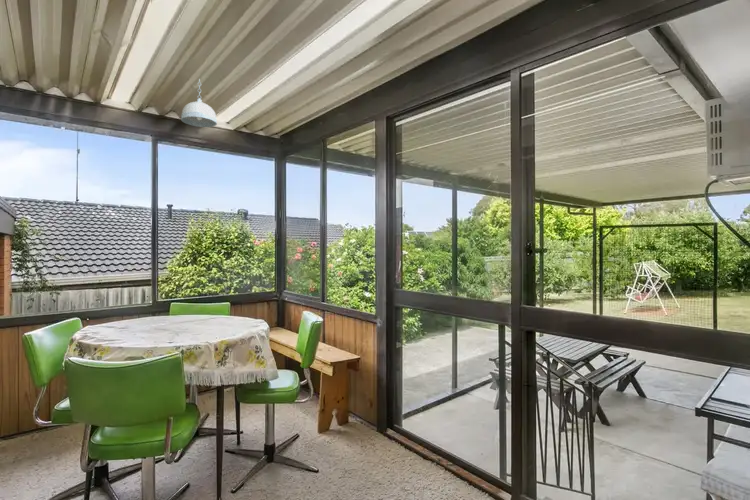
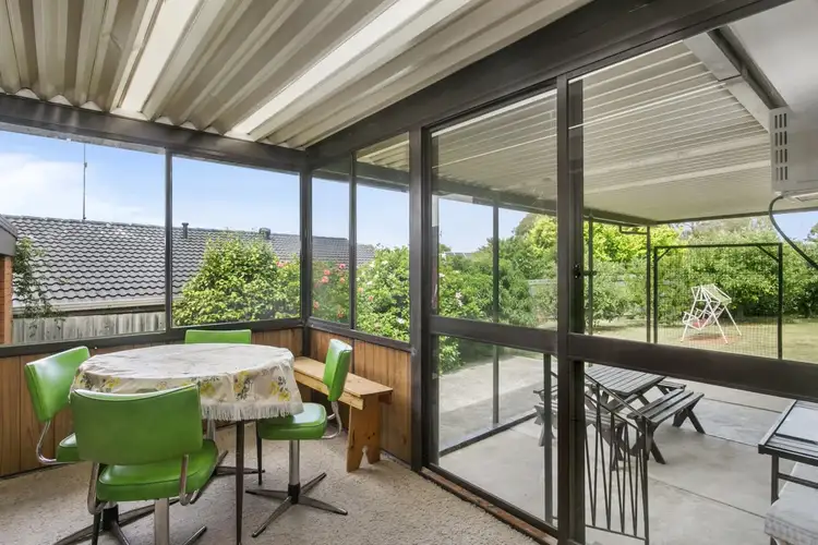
- pendant light (199, 100)
